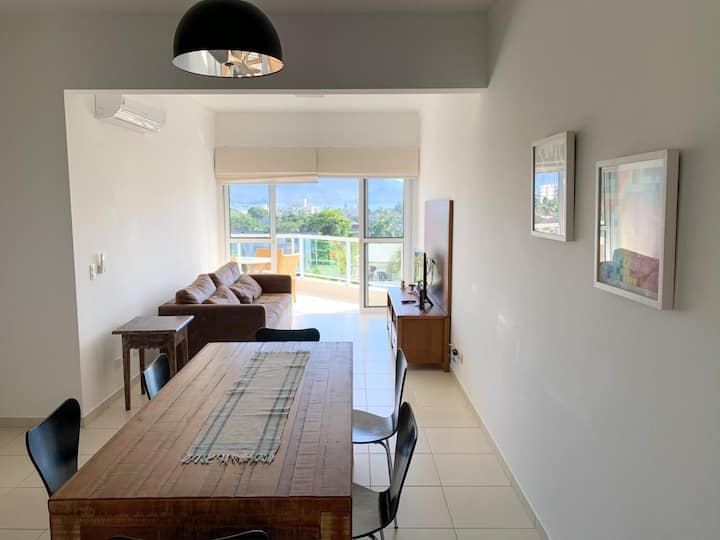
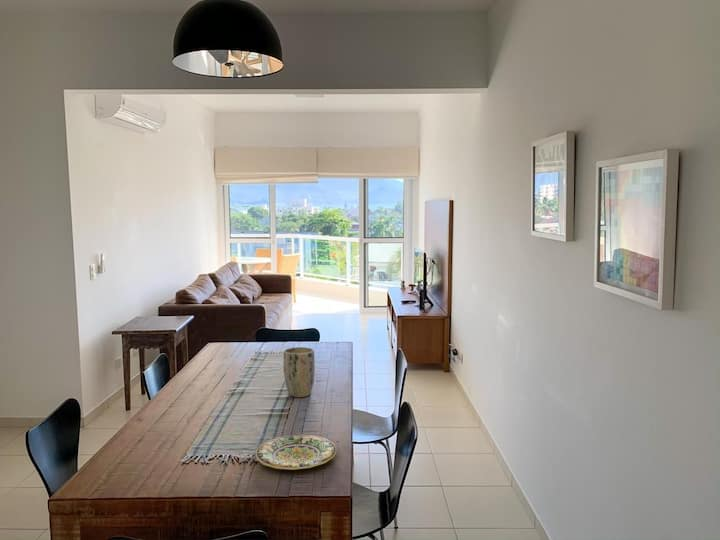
+ plant pot (299, 372)
+ plate (296, 454)
